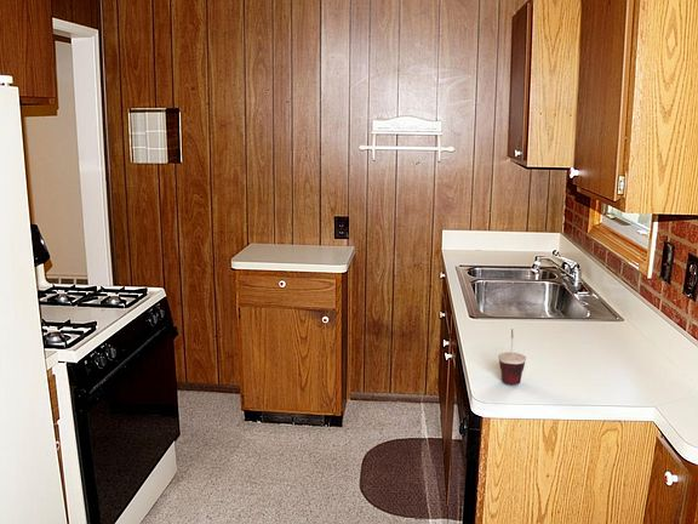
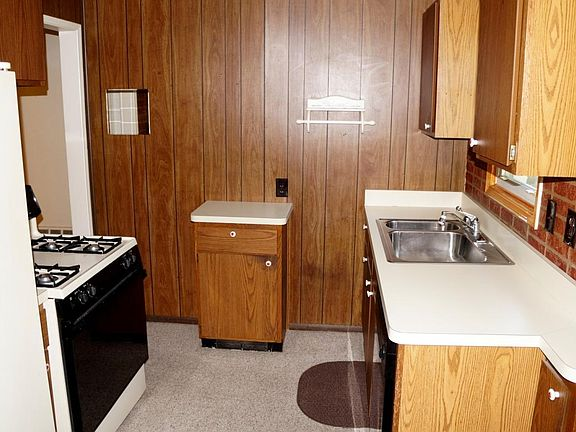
- cup (511, 357)
